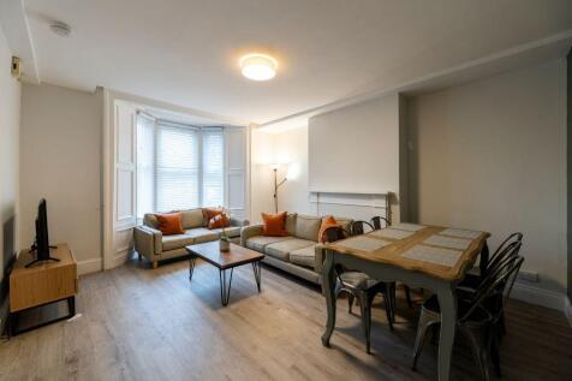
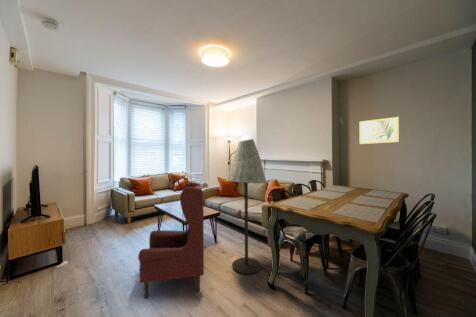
+ armchair (173, 233)
+ wall art (378, 131)
+ floor lamp (246, 202)
